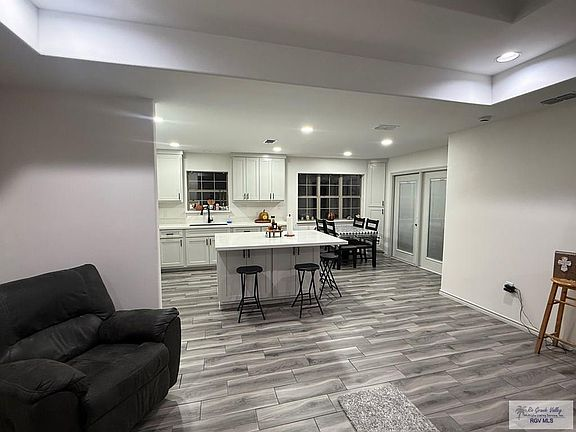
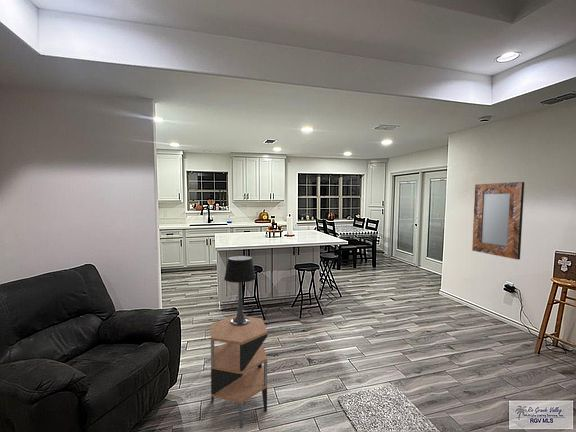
+ side table (238, 366)
+ home mirror (495, 219)
+ table lamp (240, 289)
